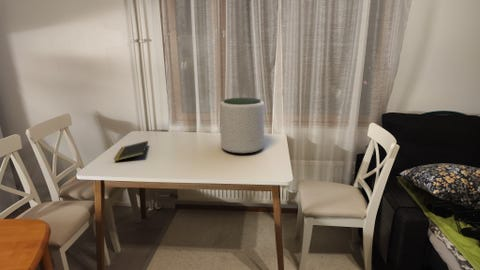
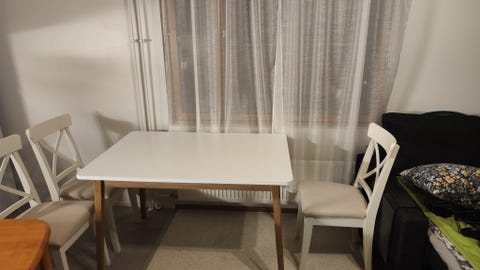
- plant pot (242, 124)
- notepad (132, 150)
